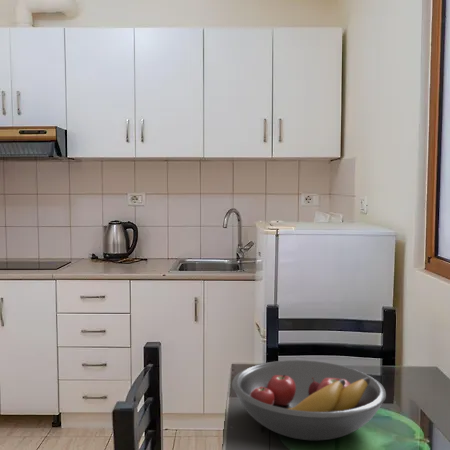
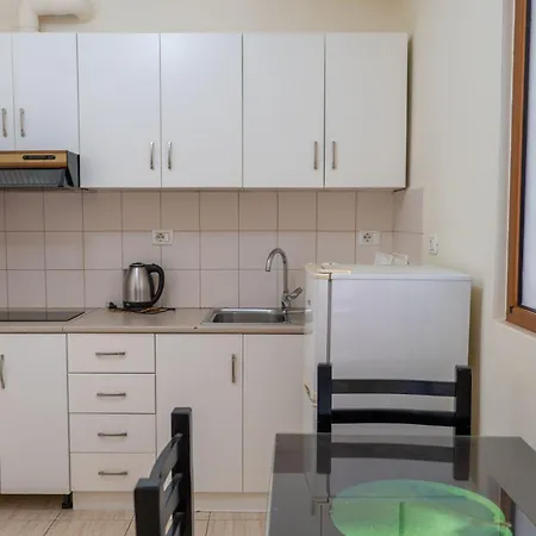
- fruit bowl (307, 398)
